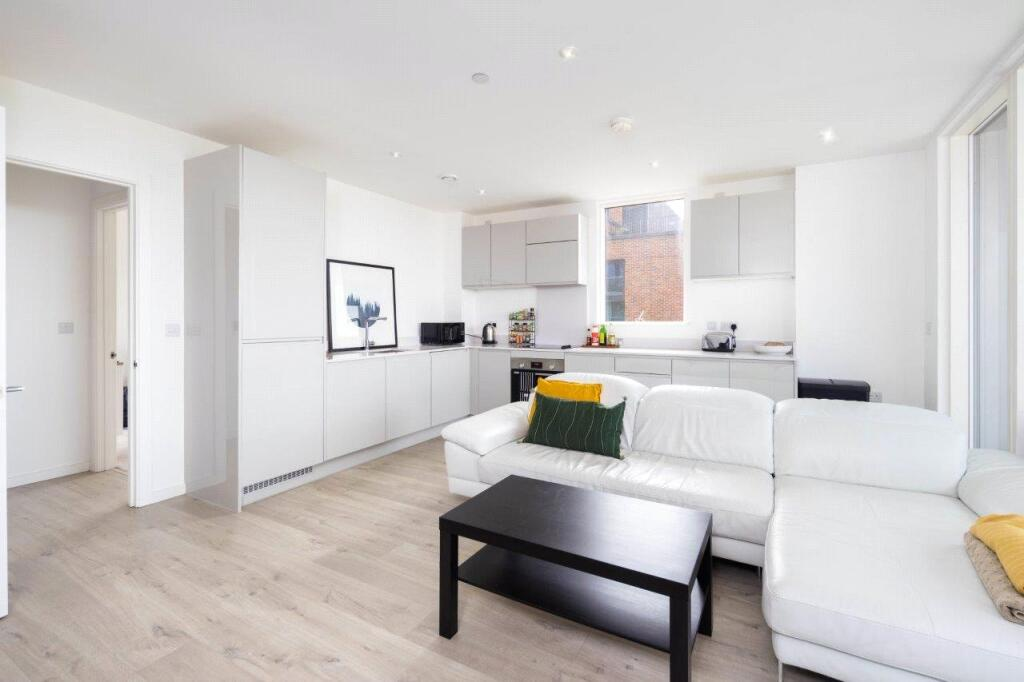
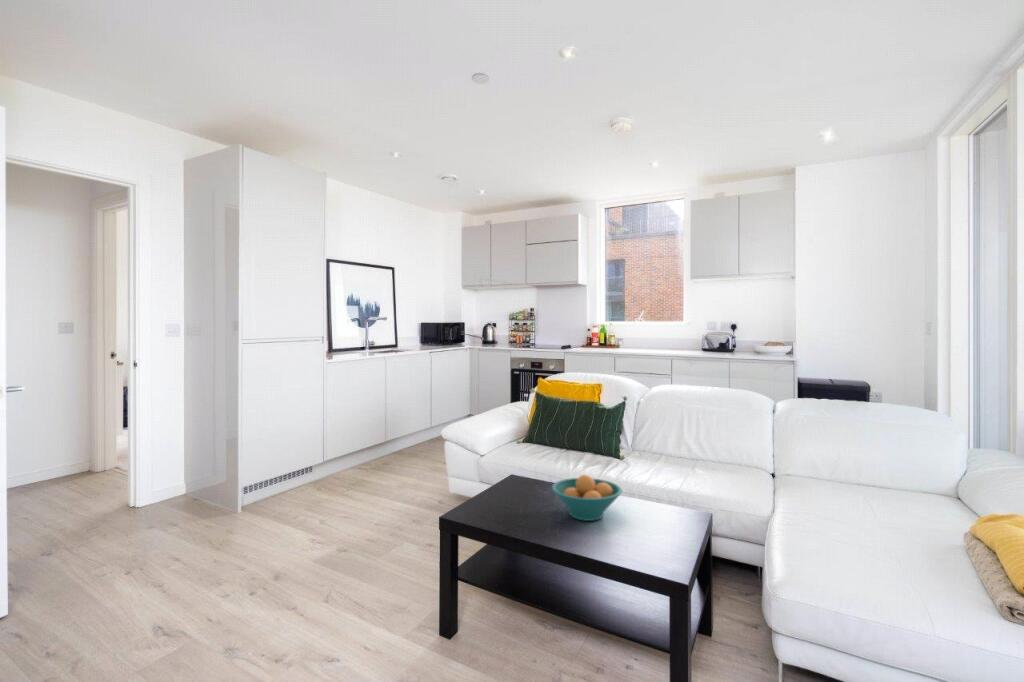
+ fruit bowl (586, 495)
